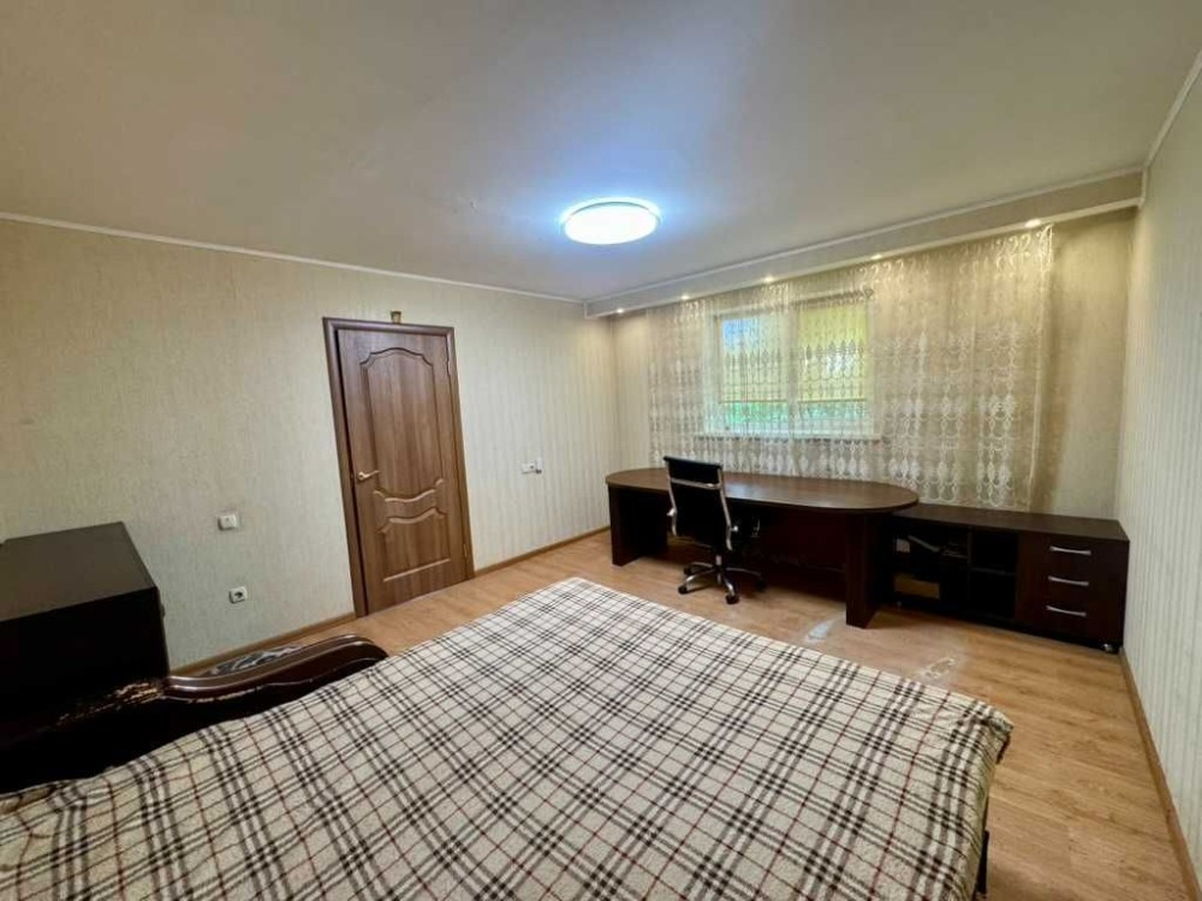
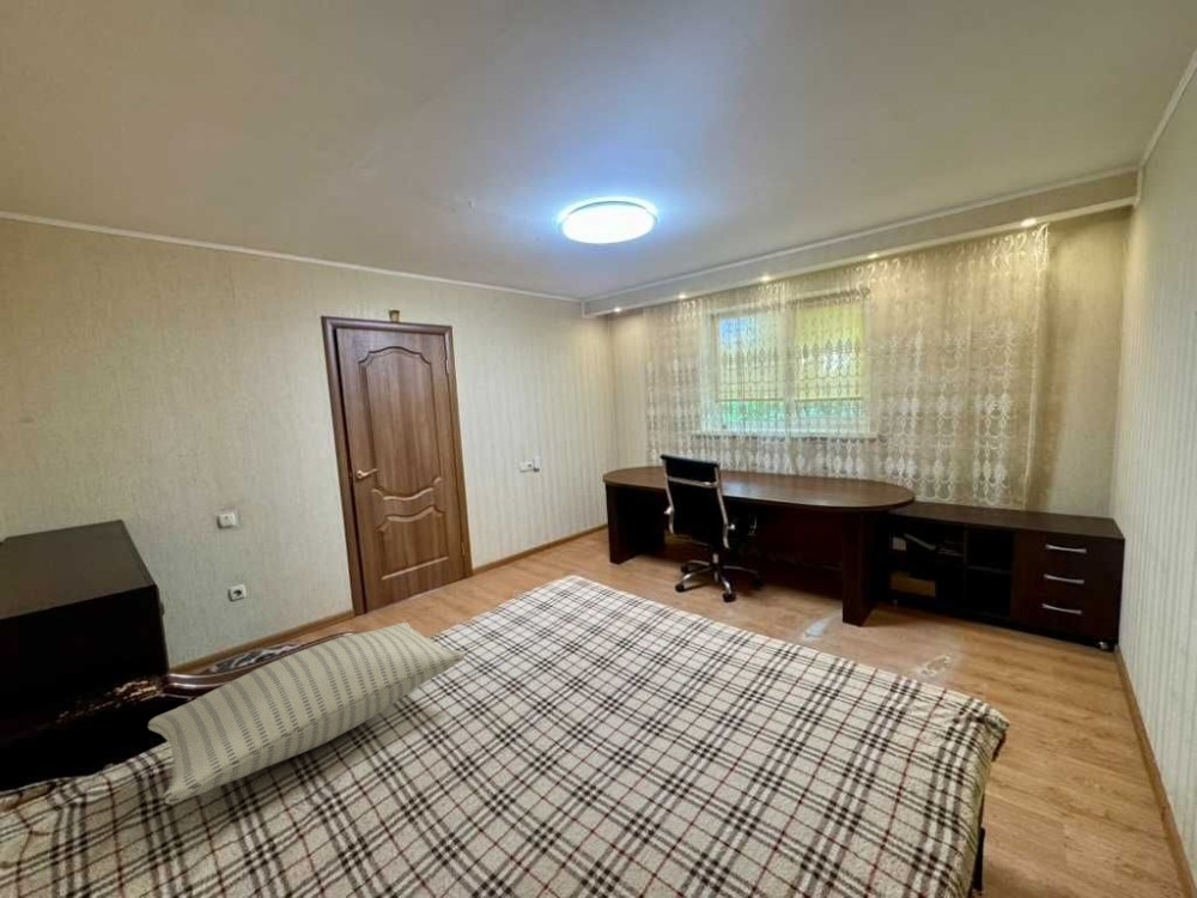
+ pillow (321, 690)
